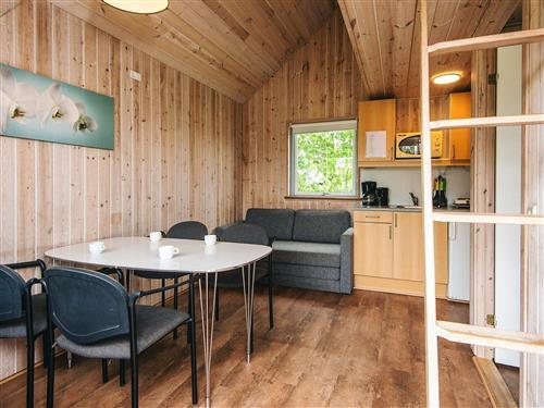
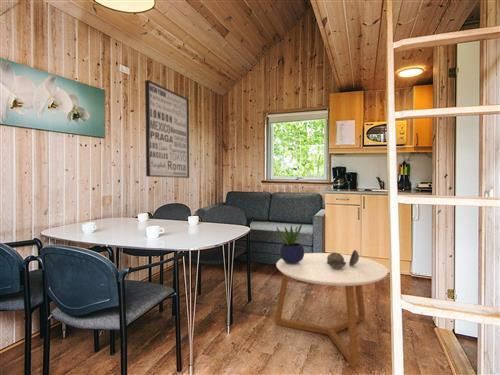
+ wall art (169, 134)
+ decorative bowl (340, 257)
+ coffee table (336, 285)
+ potted plant (291, 242)
